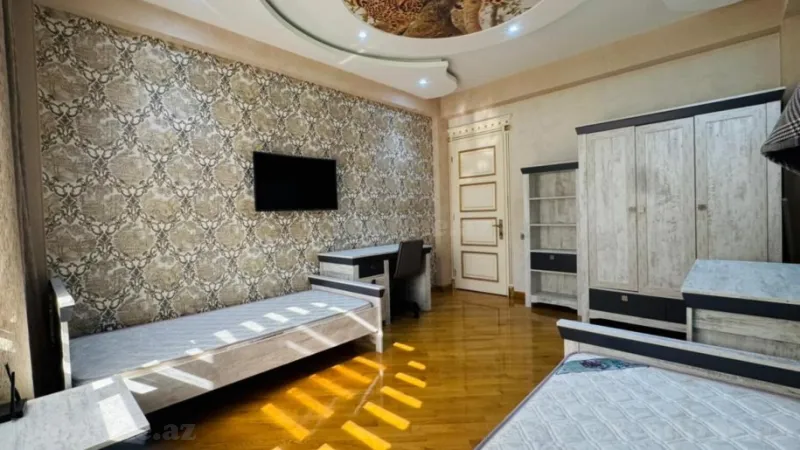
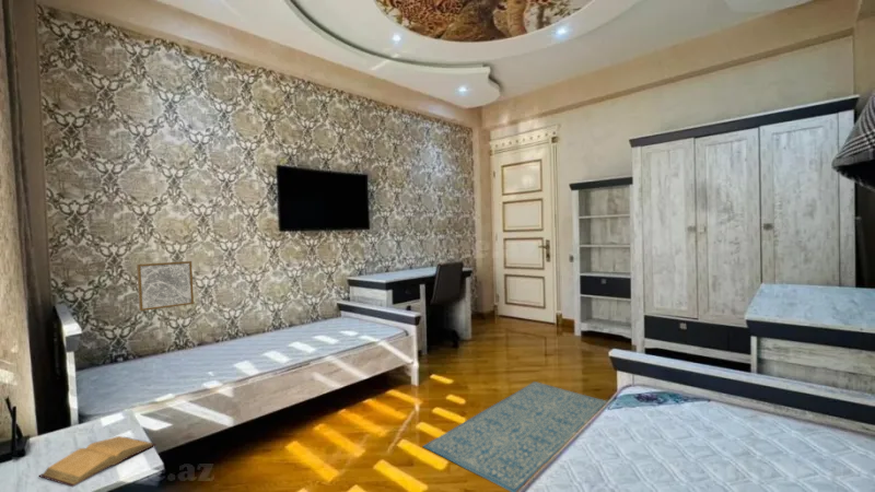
+ wall art (166, 284)
+ rug (527, 422)
+ book (101, 454)
